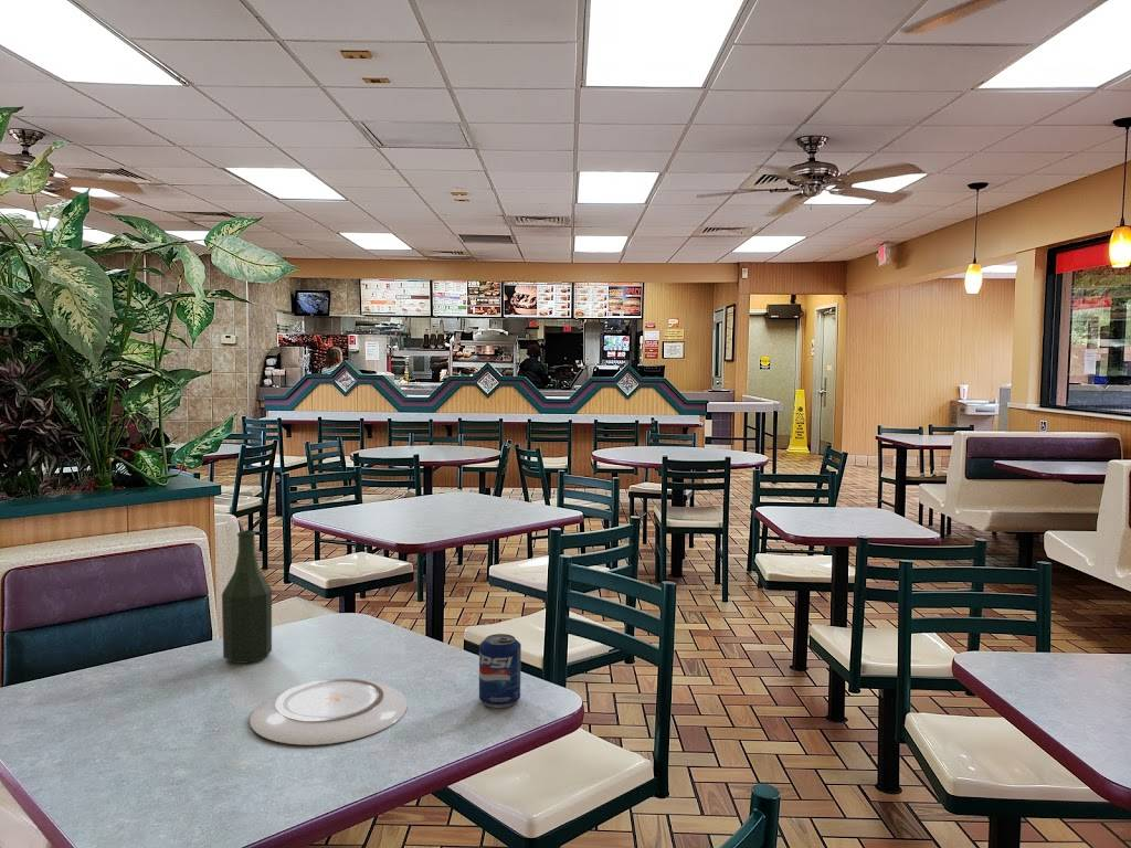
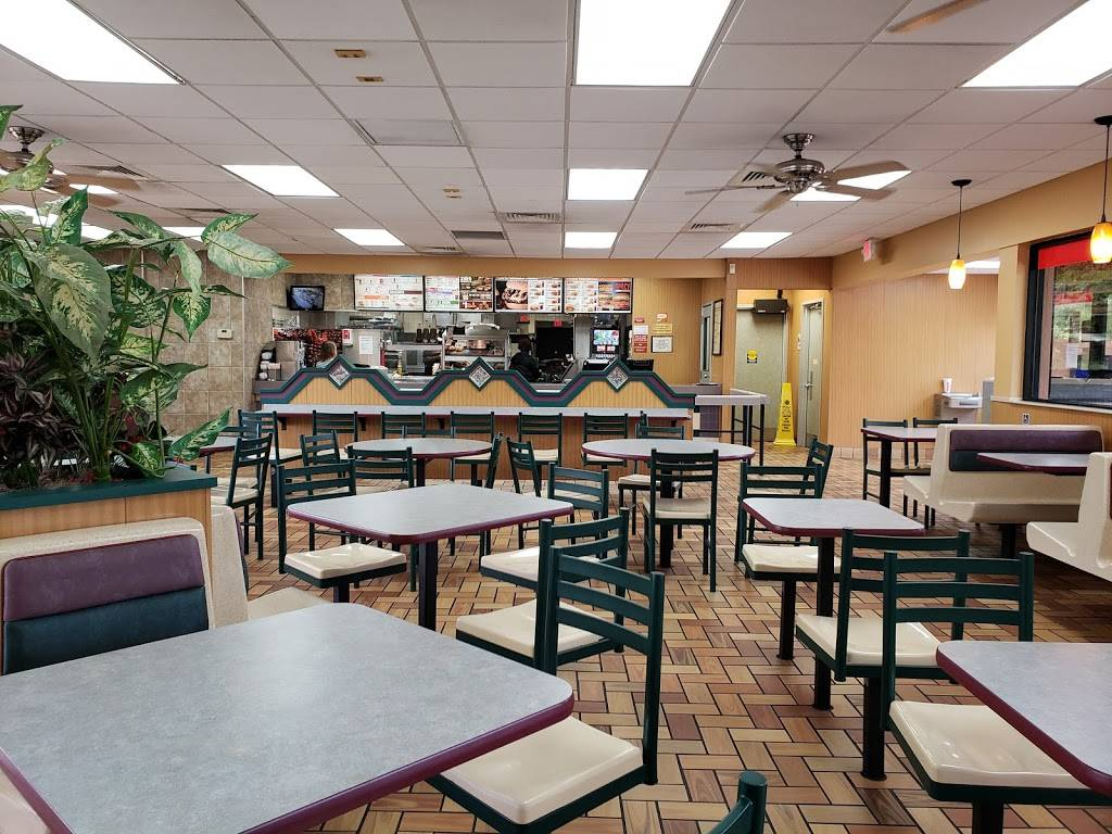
- bottle (246, 594)
- beverage can (499, 669)
- plate (330, 703)
